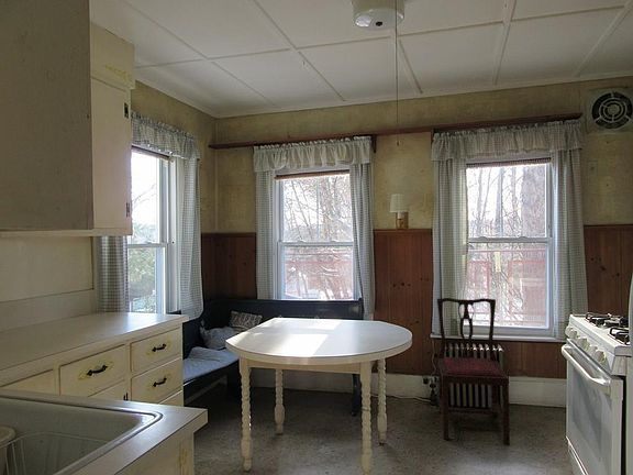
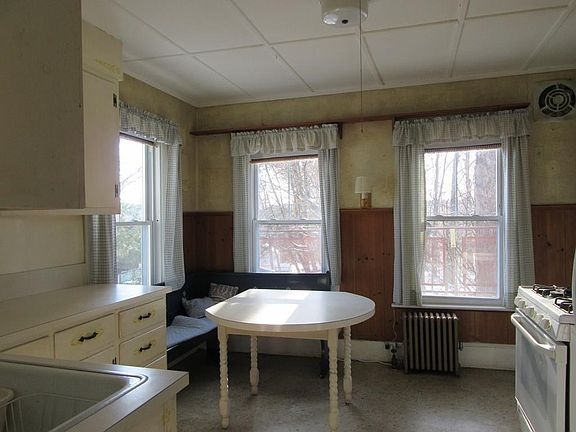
- dining chair (469, 363)
